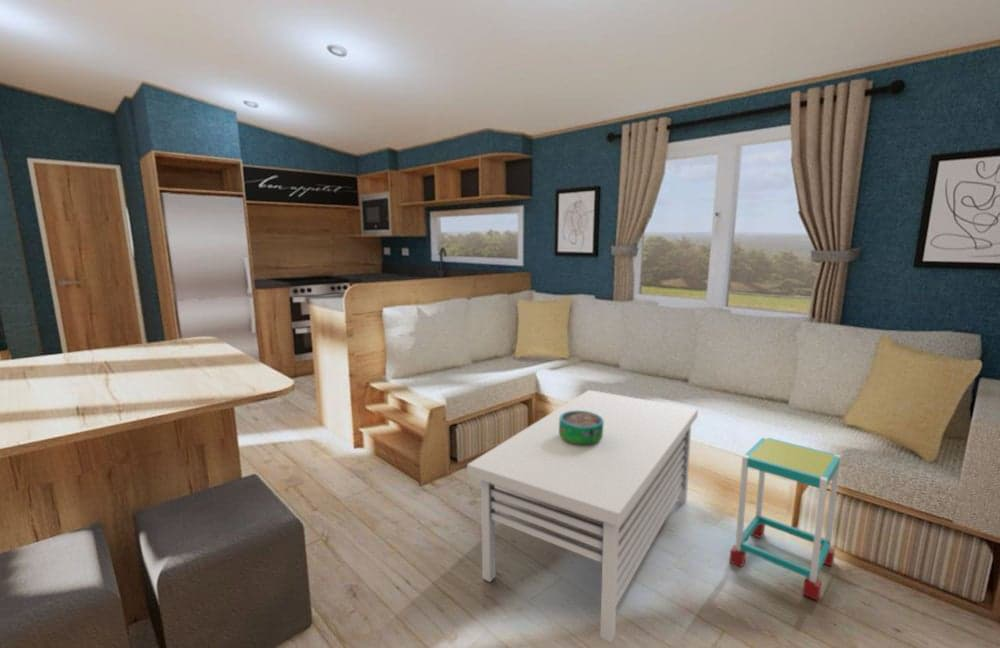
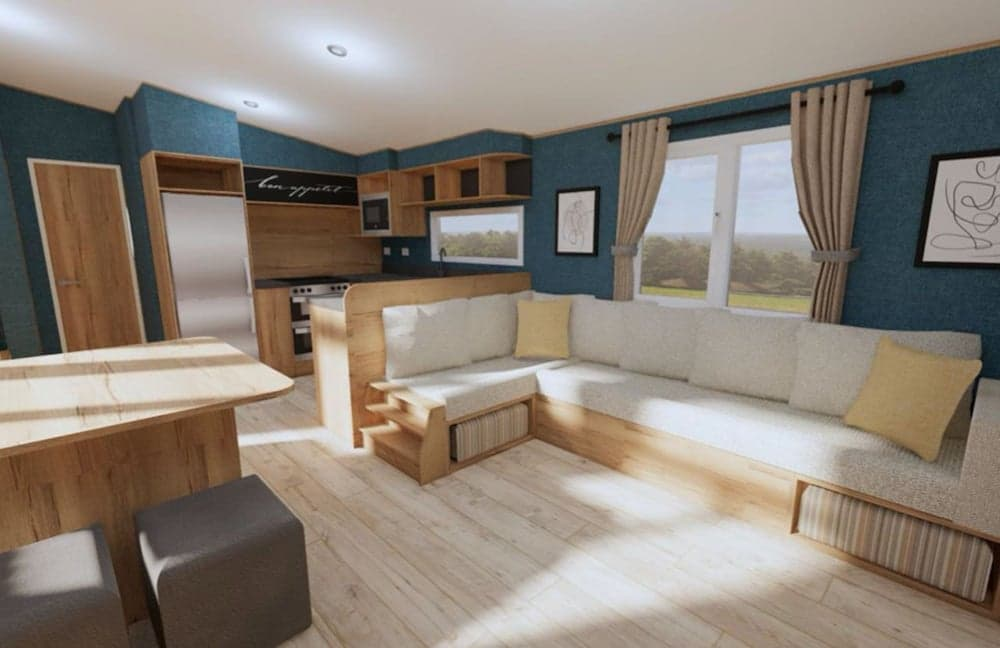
- coffee table (597, 484)
- side table (783, 523)
- decorative bowl (580, 427)
